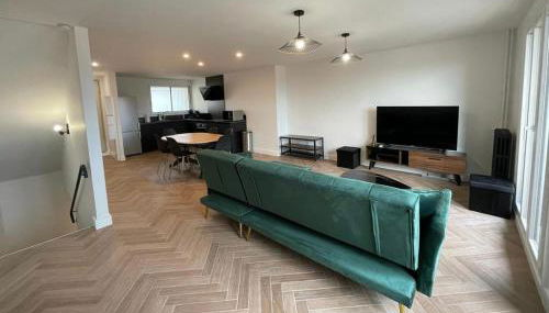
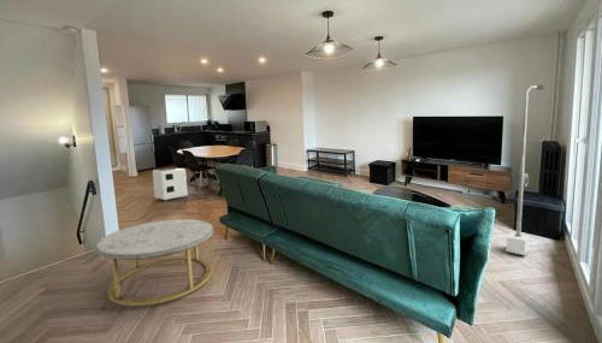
+ coffee table (160, 256)
+ street lamp (523, 166)
+ air purifier (170, 183)
